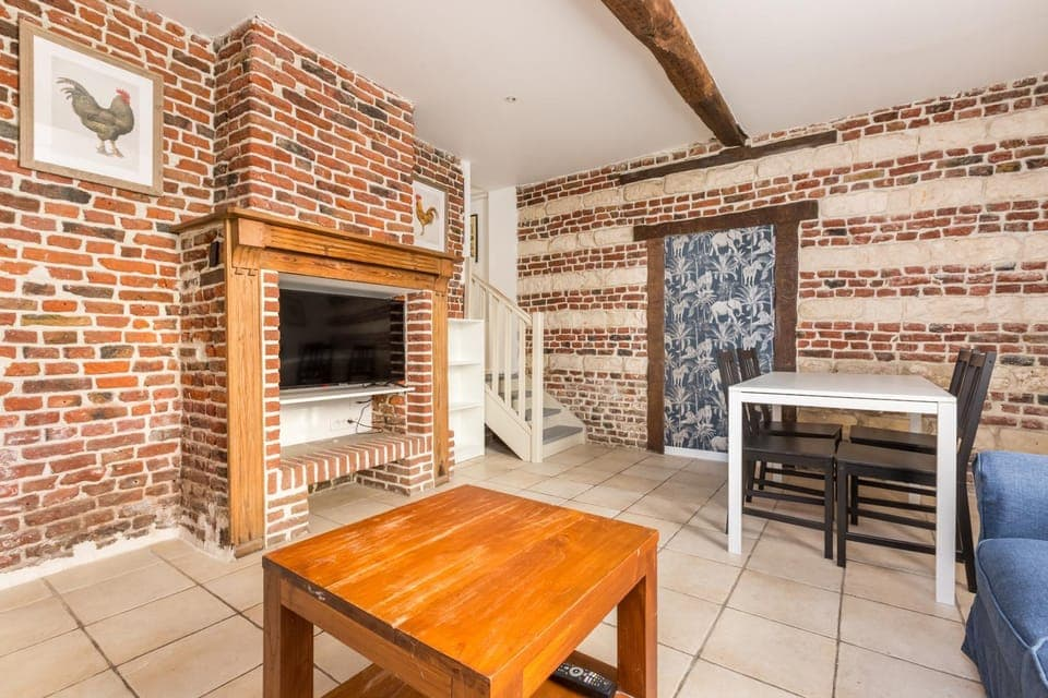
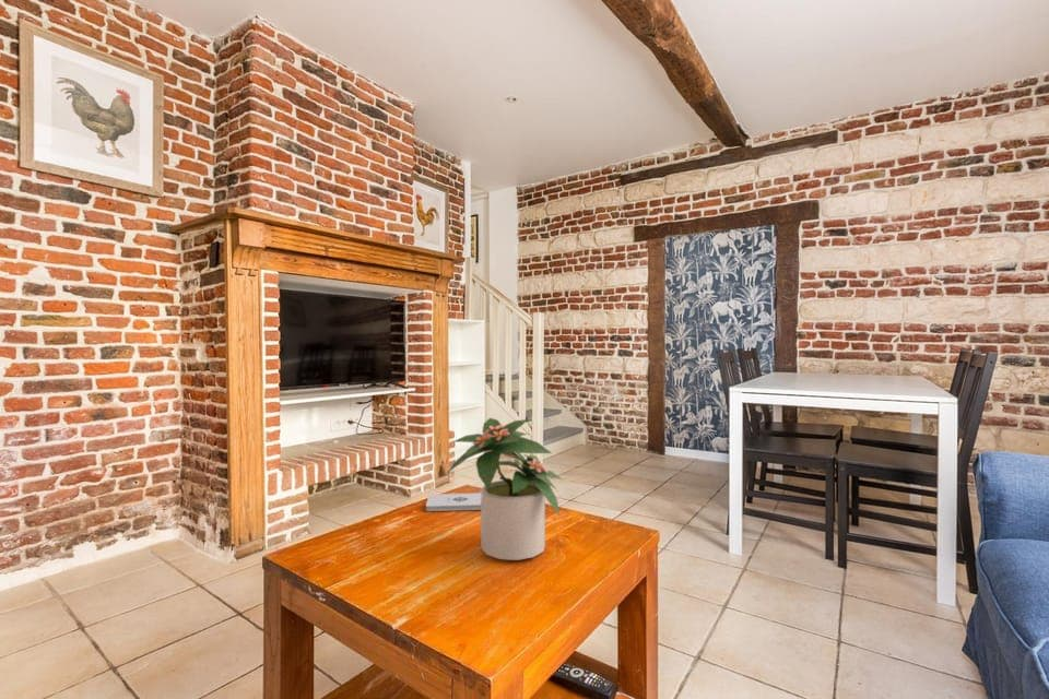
+ notepad (458, 501)
+ potted plant (505, 486)
